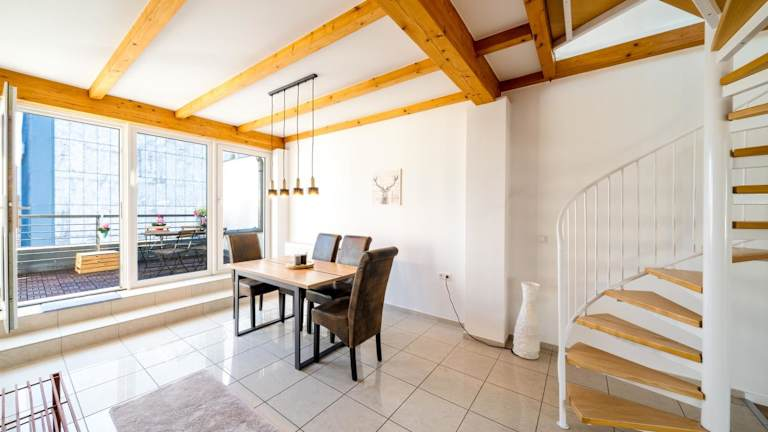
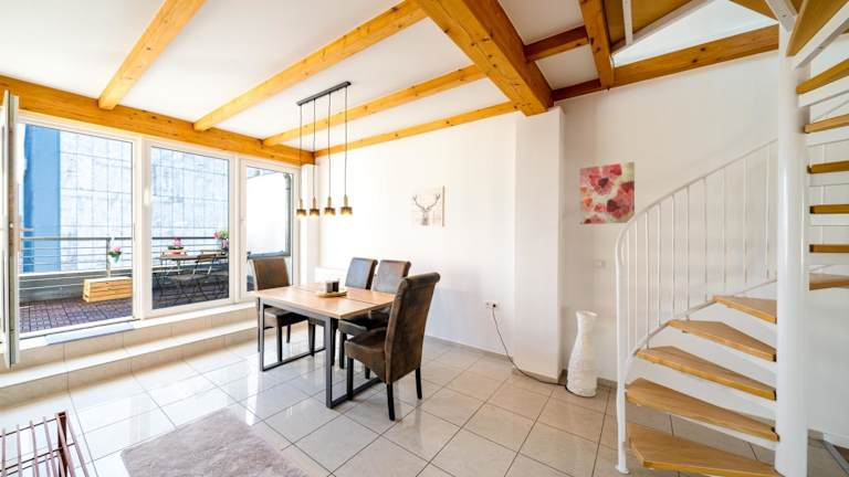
+ wall art (606, 194)
